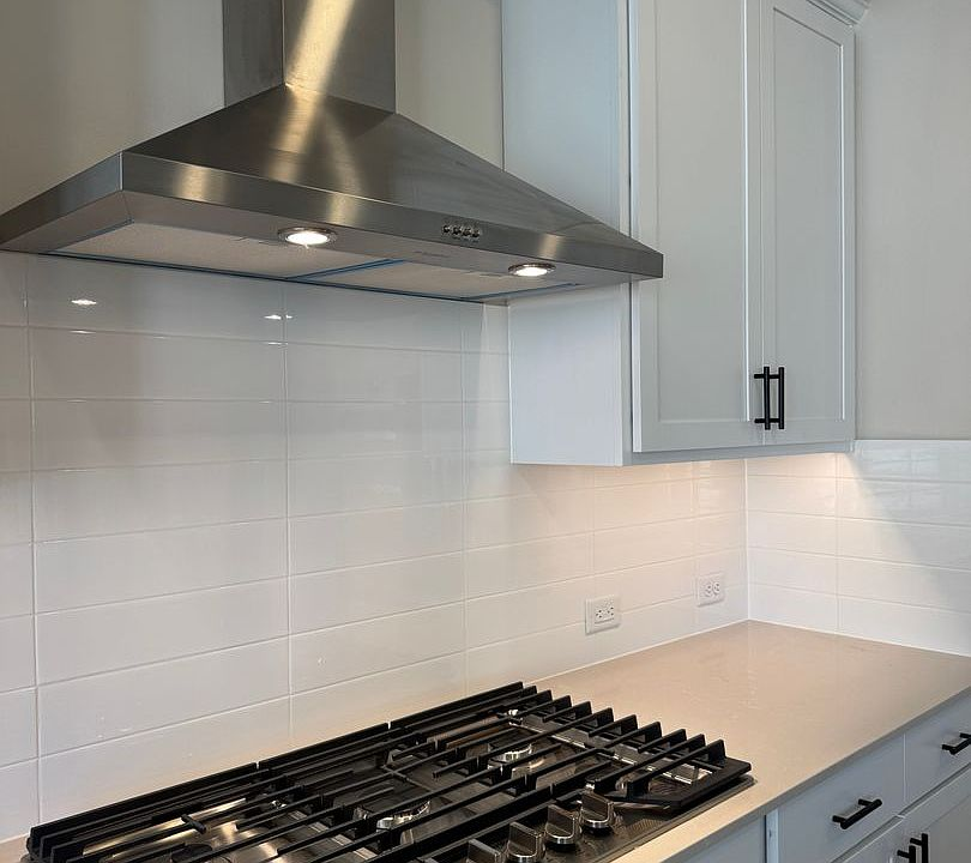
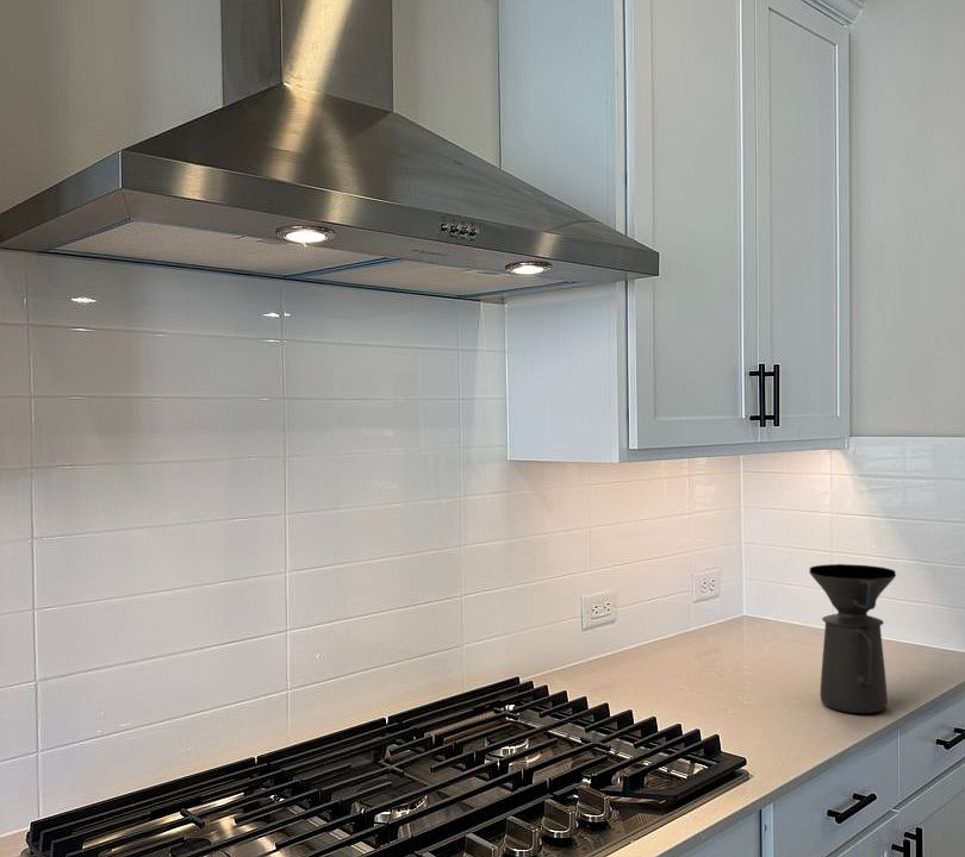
+ coffee maker (852, 637)
